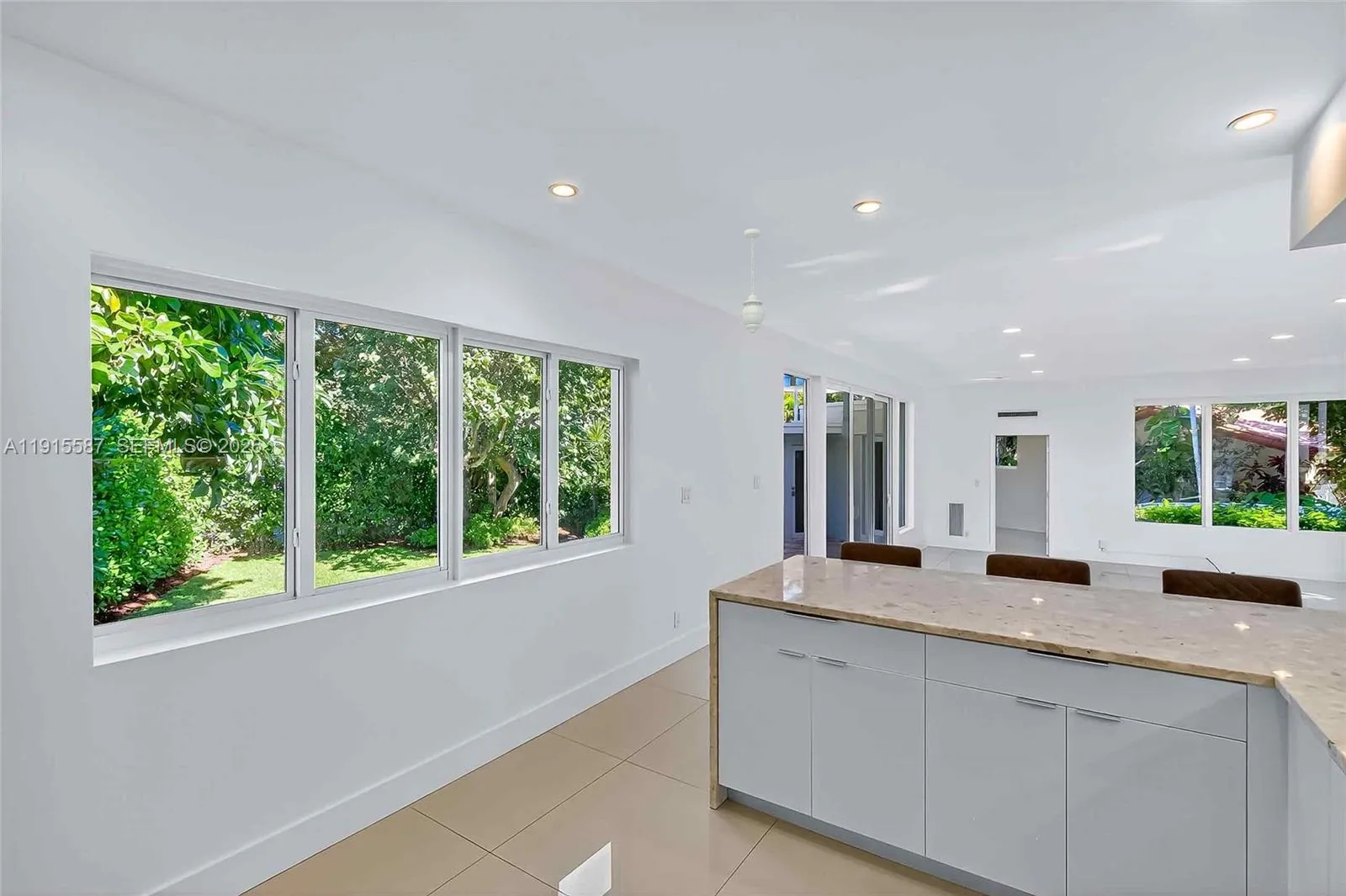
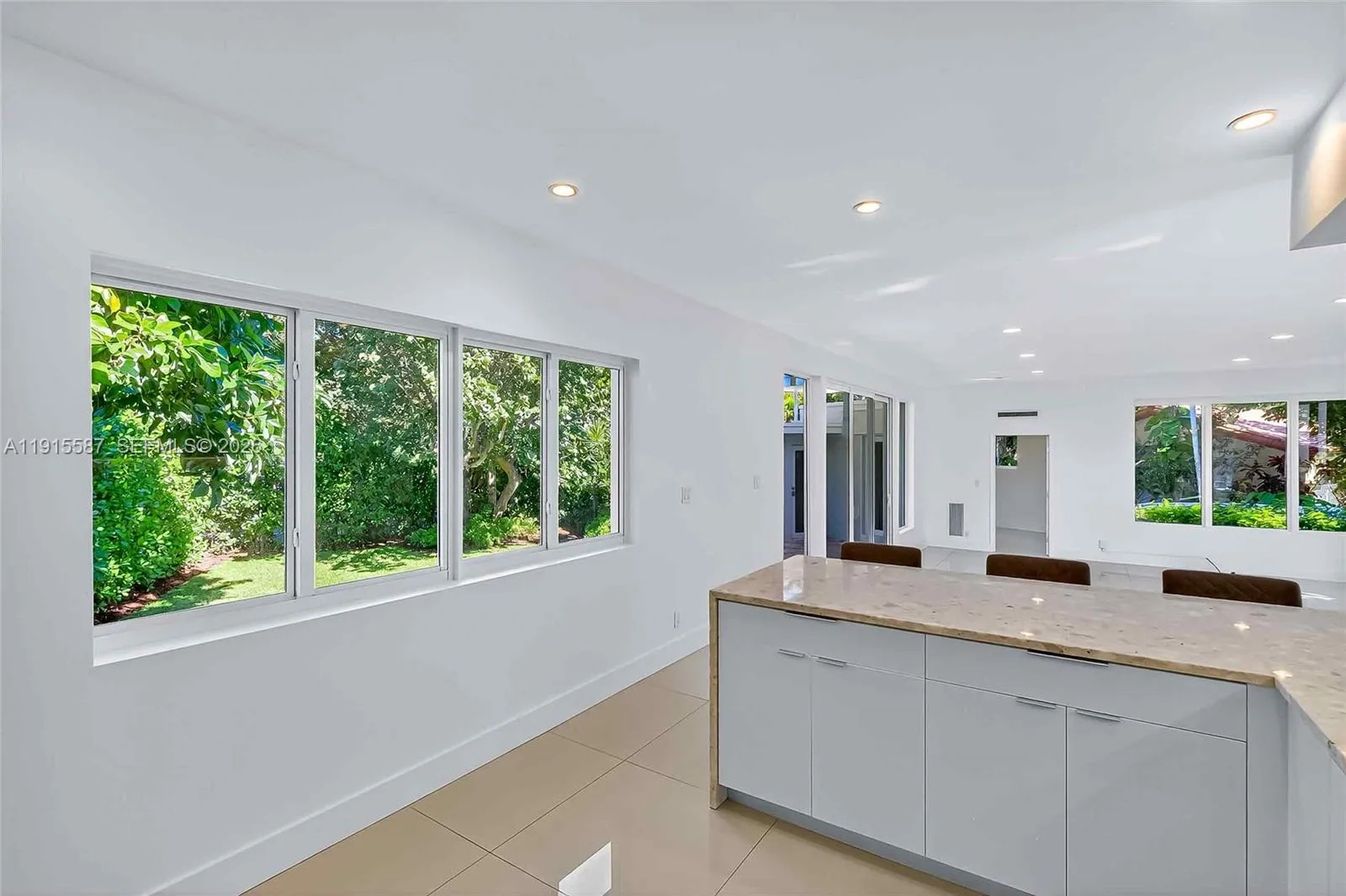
- pendant light (752, 284)
